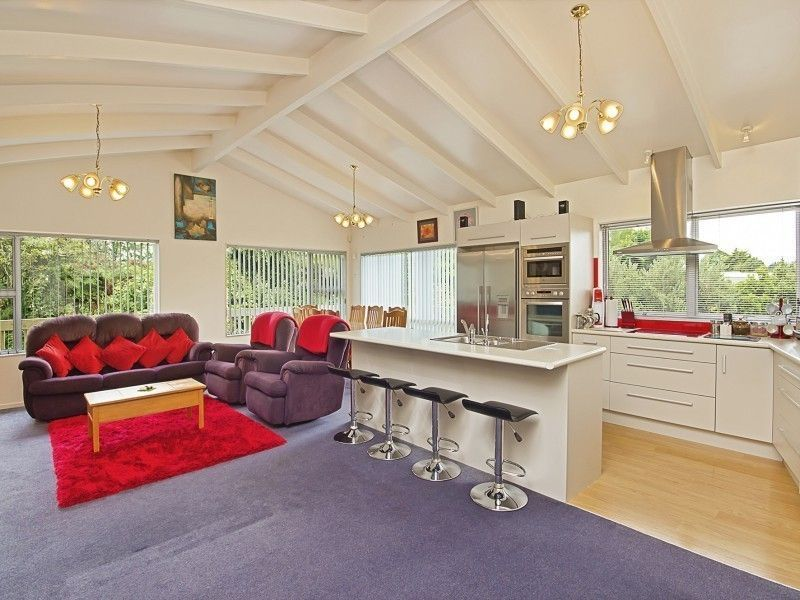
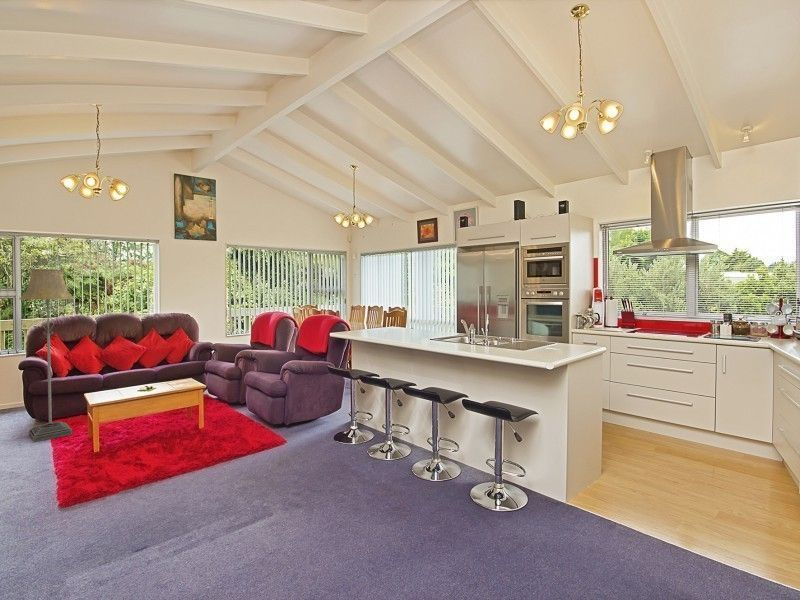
+ floor lamp (48, 352)
